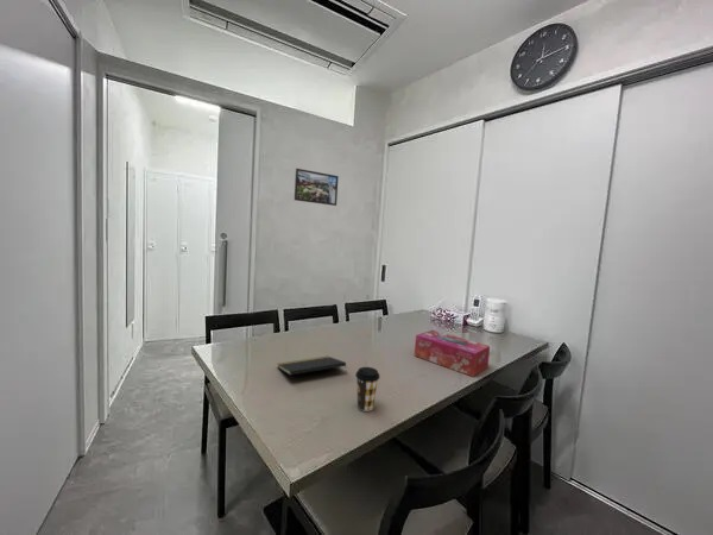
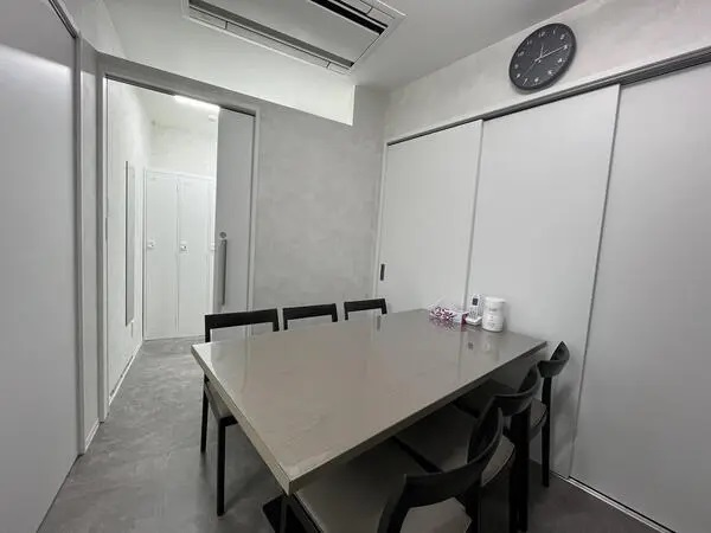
- notepad (310, 364)
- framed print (316, 187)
- tissue box (450, 351)
- coffee cup (366, 389)
